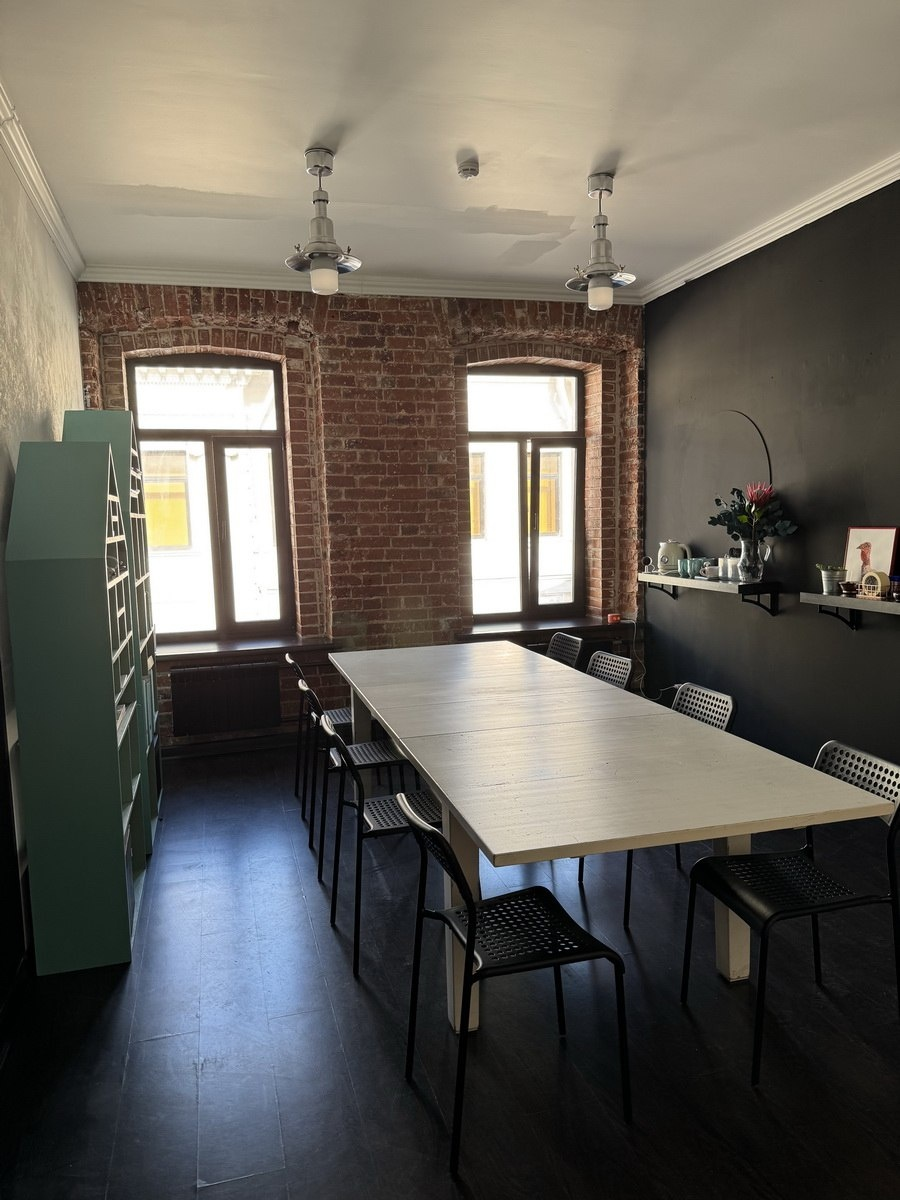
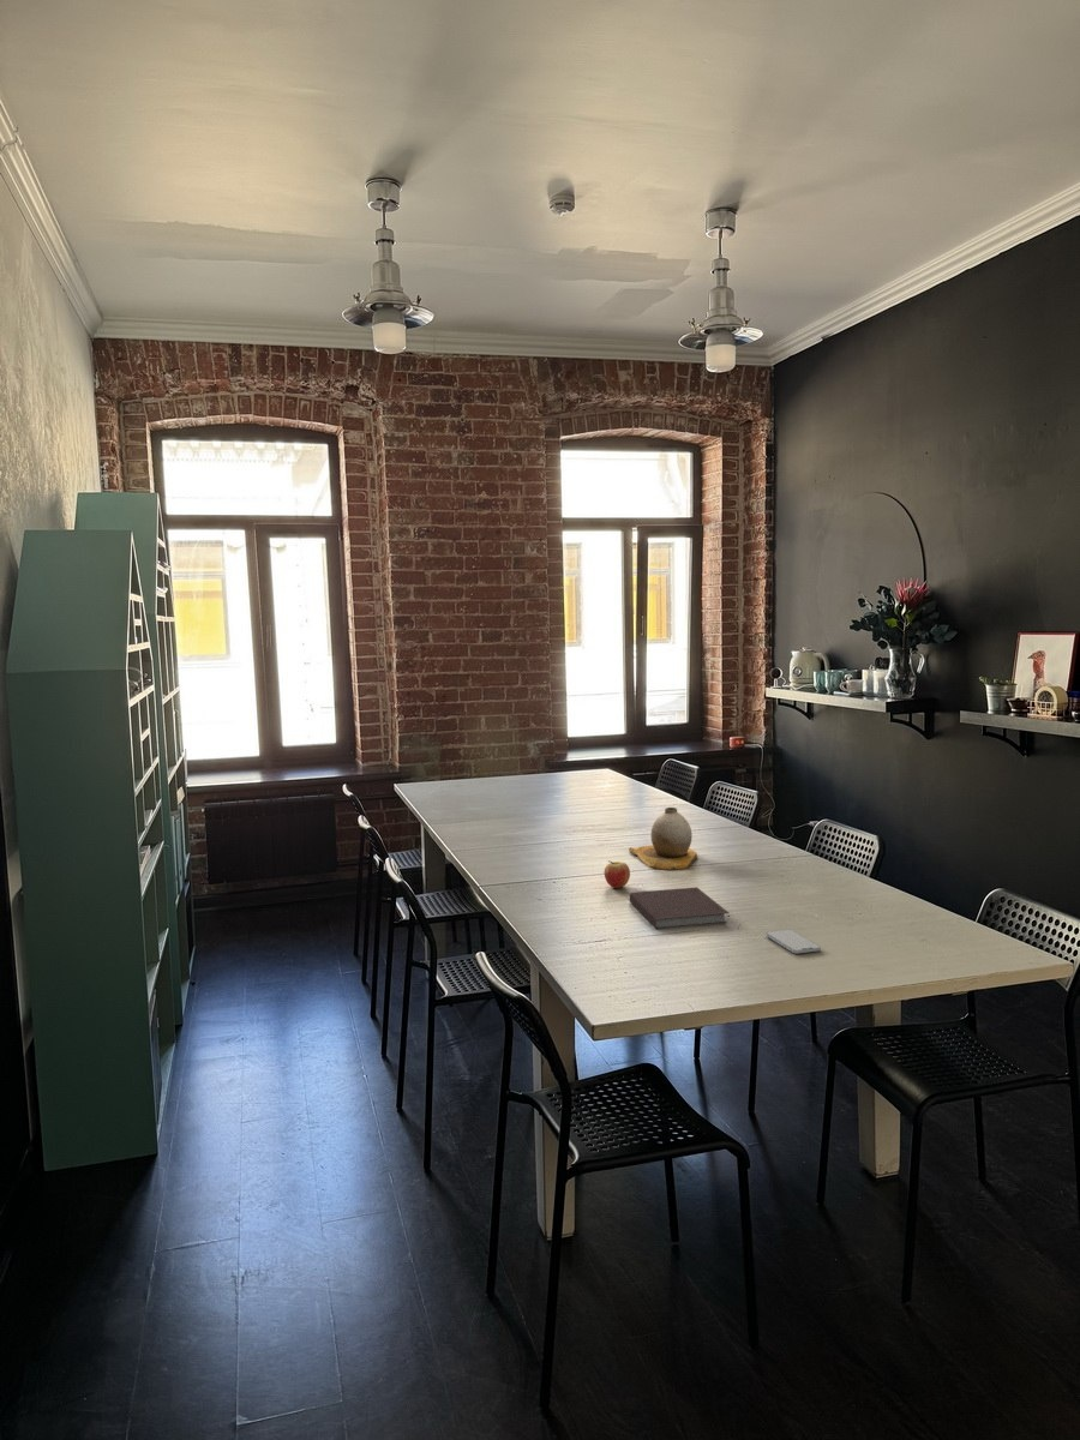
+ notebook (677, 907)
+ vase (668, 833)
+ smartphone (792, 941)
+ fruit (617, 874)
